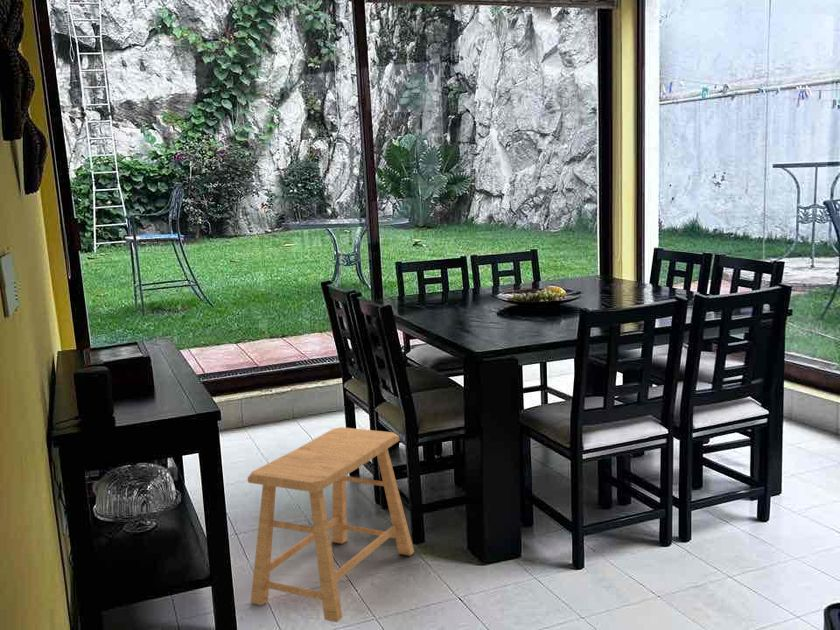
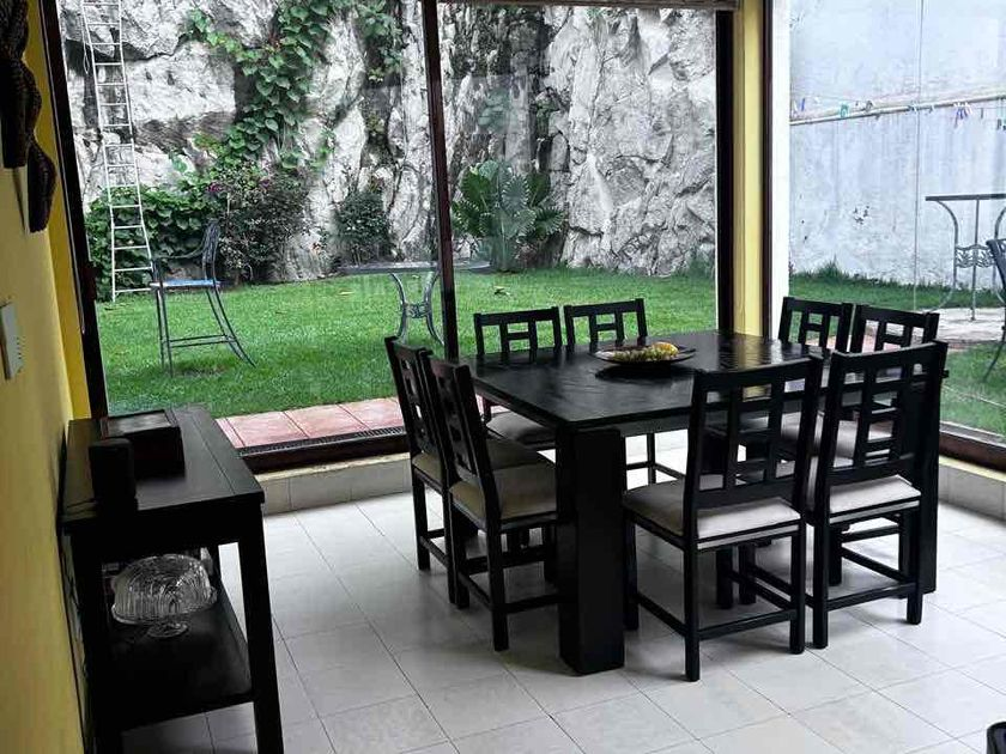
- stool (332, 515)
